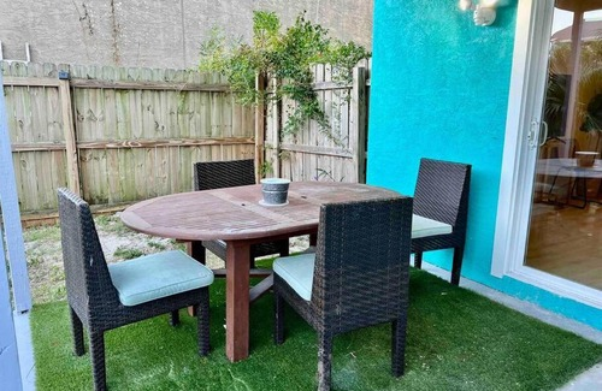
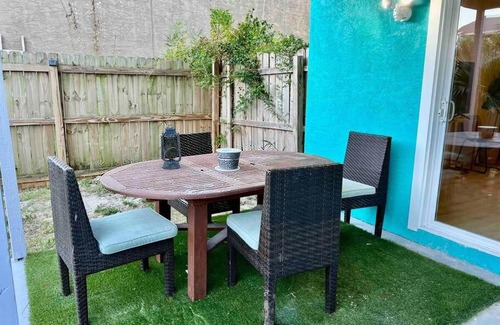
+ lantern (170, 146)
